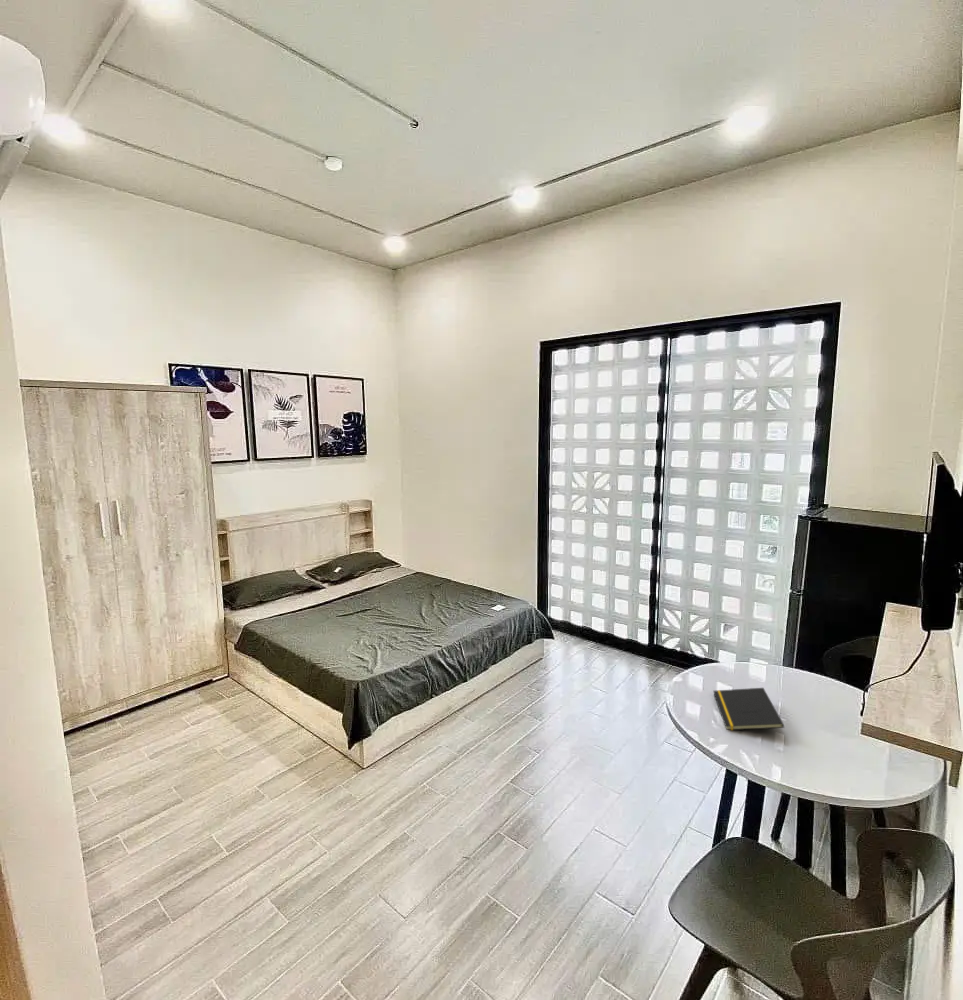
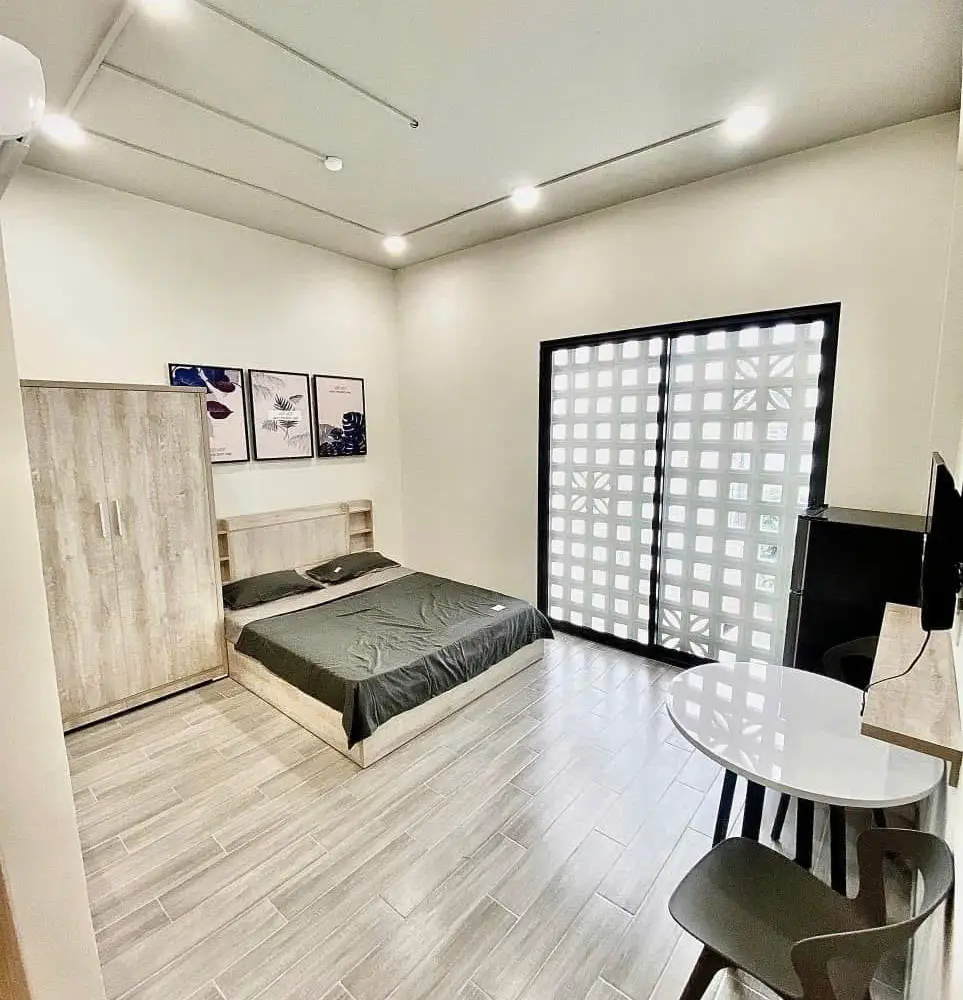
- notepad (745, 707)
